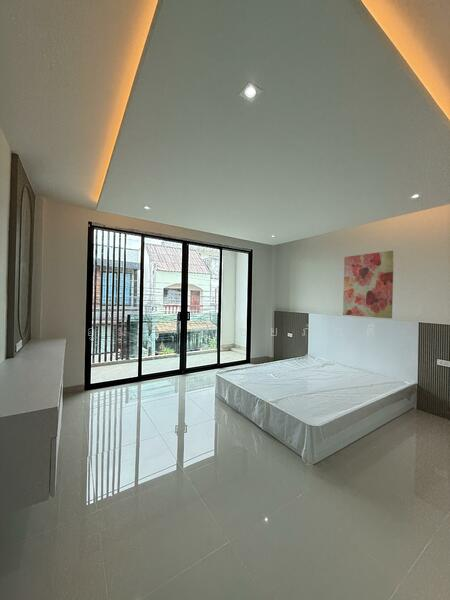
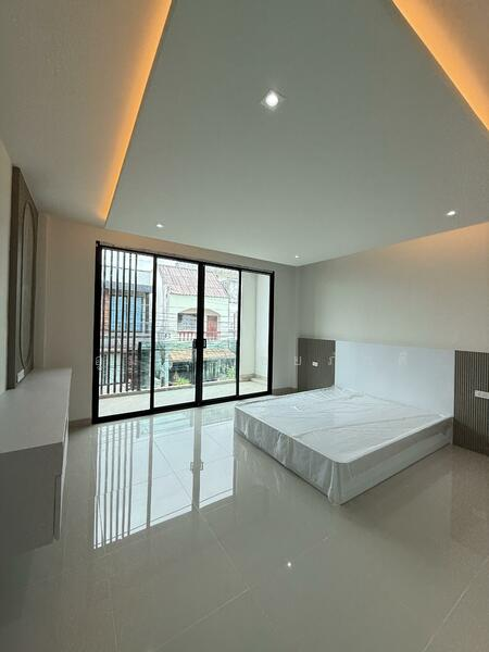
- wall art (366, 285)
